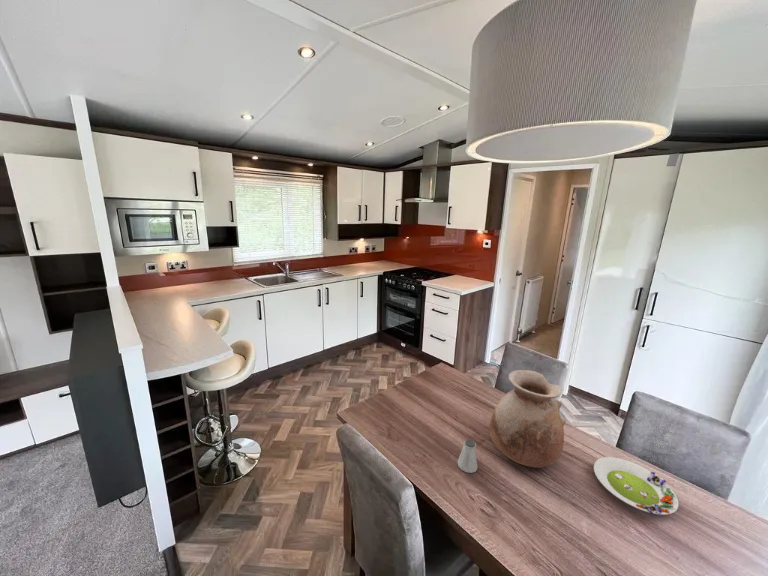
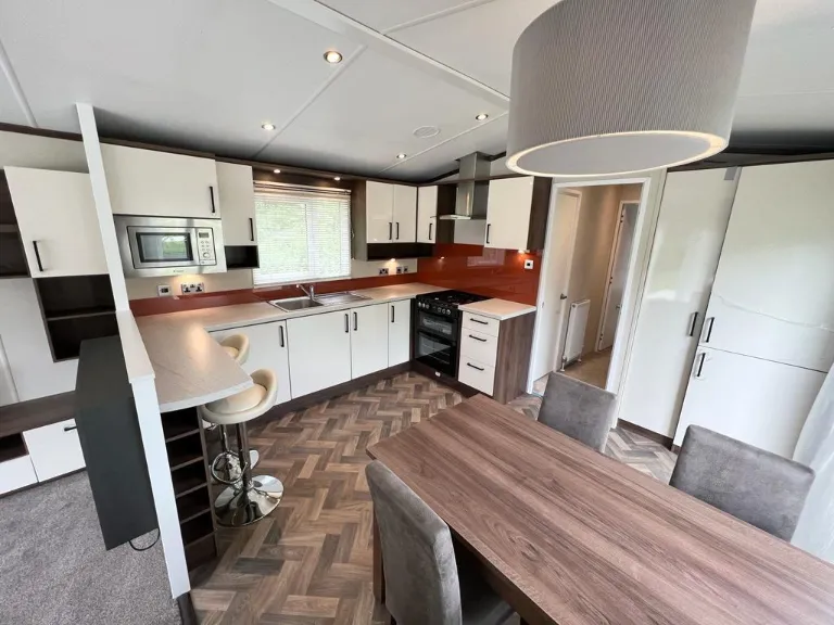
- vase (527, 415)
- saltshaker (468, 453)
- salad plate (632, 484)
